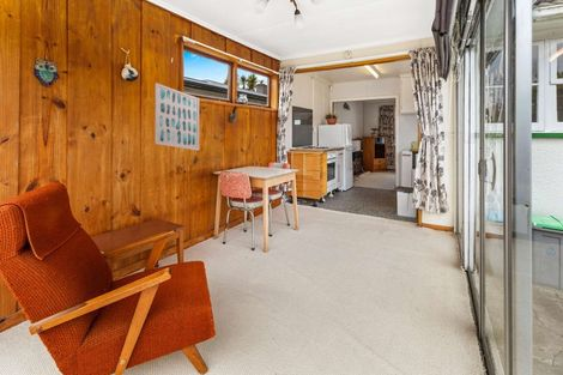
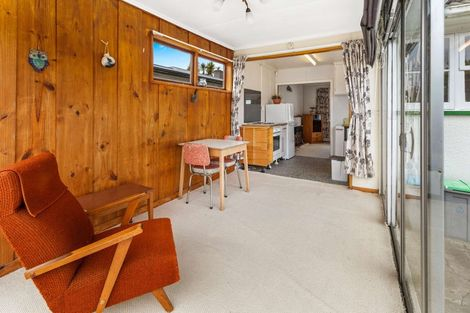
- wall art (178, 119)
